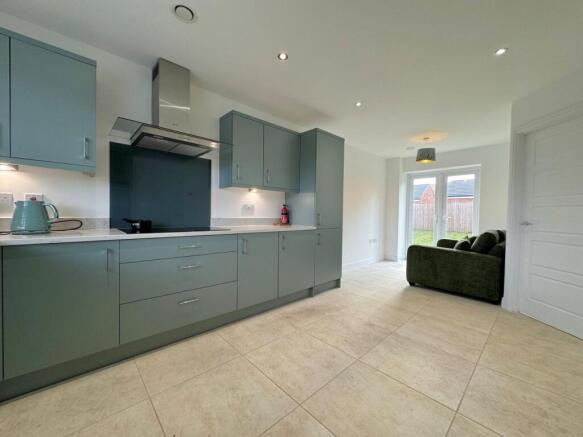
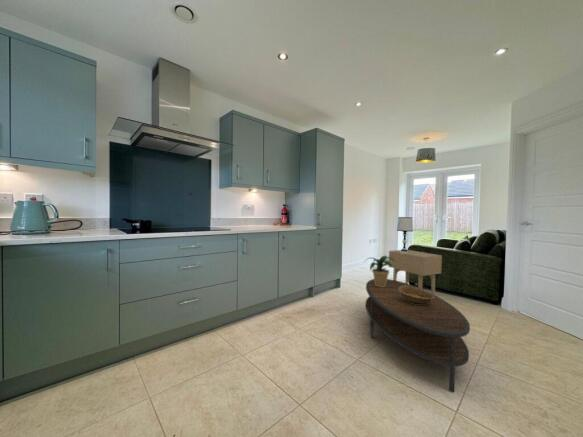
+ potted plant (380, 270)
+ table lamp (404, 234)
+ decorative bowl (415, 296)
+ coffee table (406, 318)
+ side table (414, 273)
